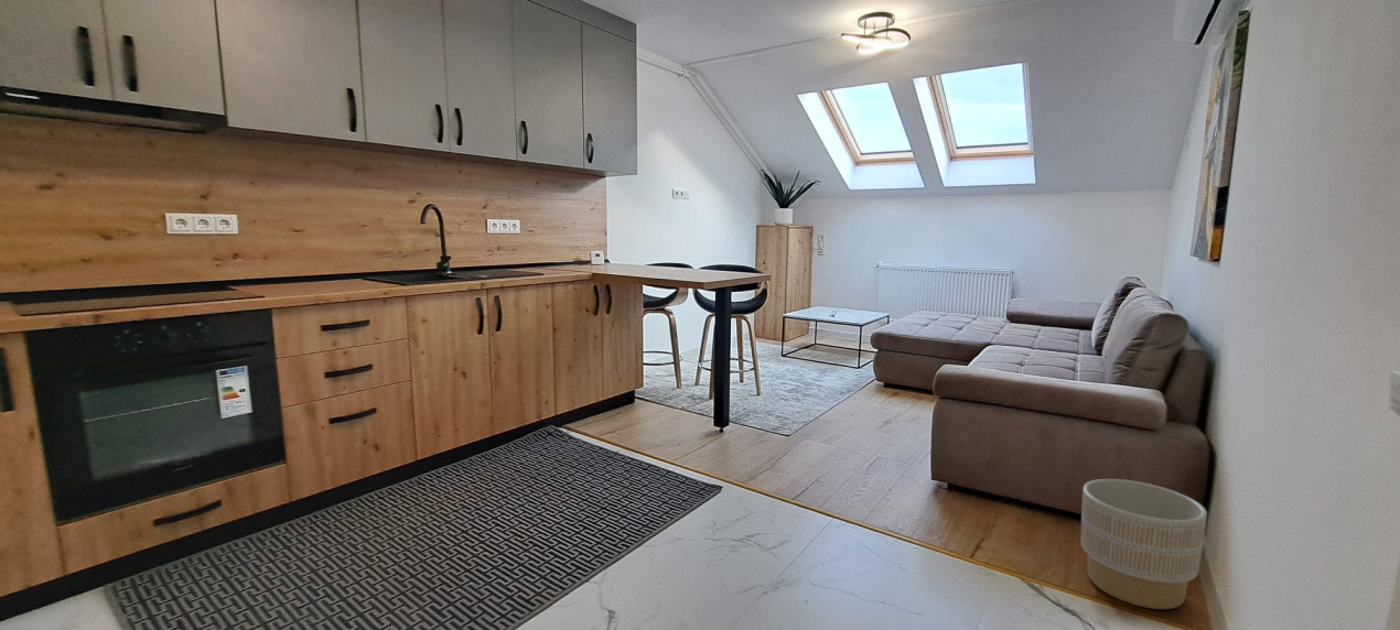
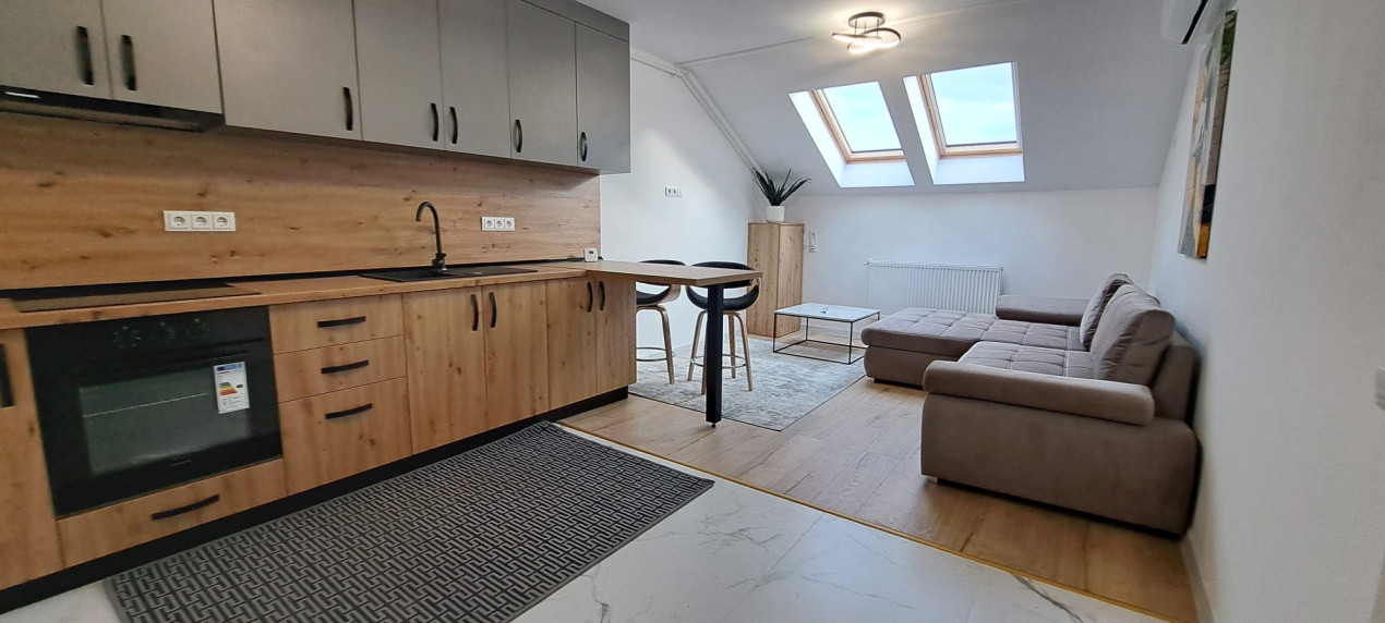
- planter (1138, 542)
